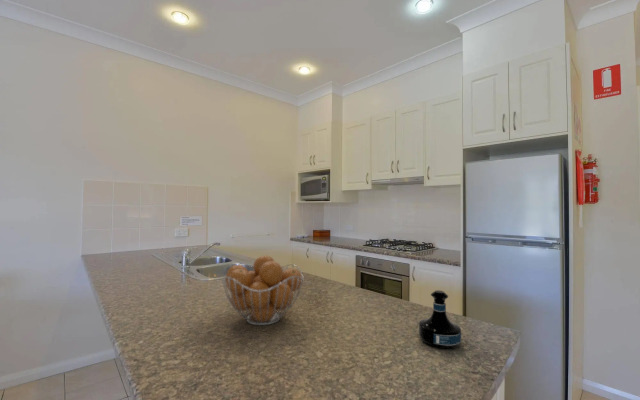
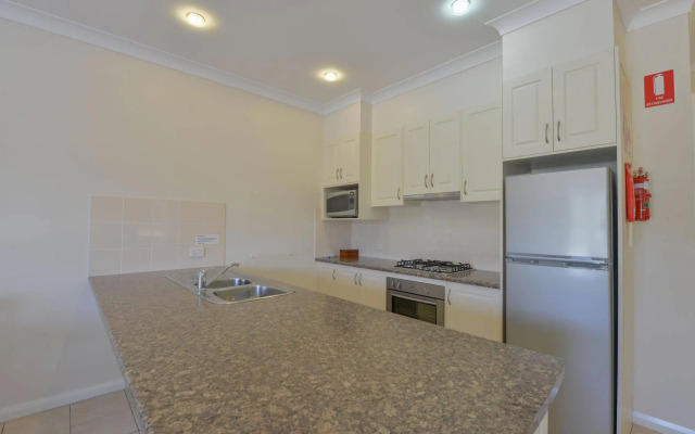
- tequila bottle (439, 316)
- fruit basket (264, 288)
